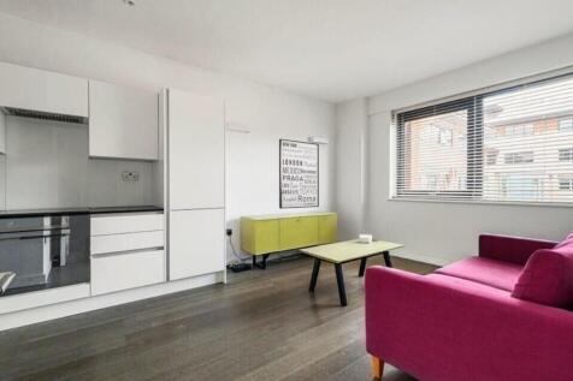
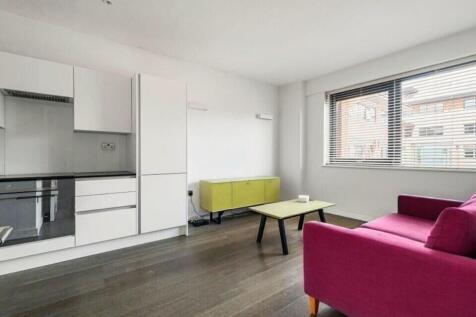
- wall art (300, 174)
